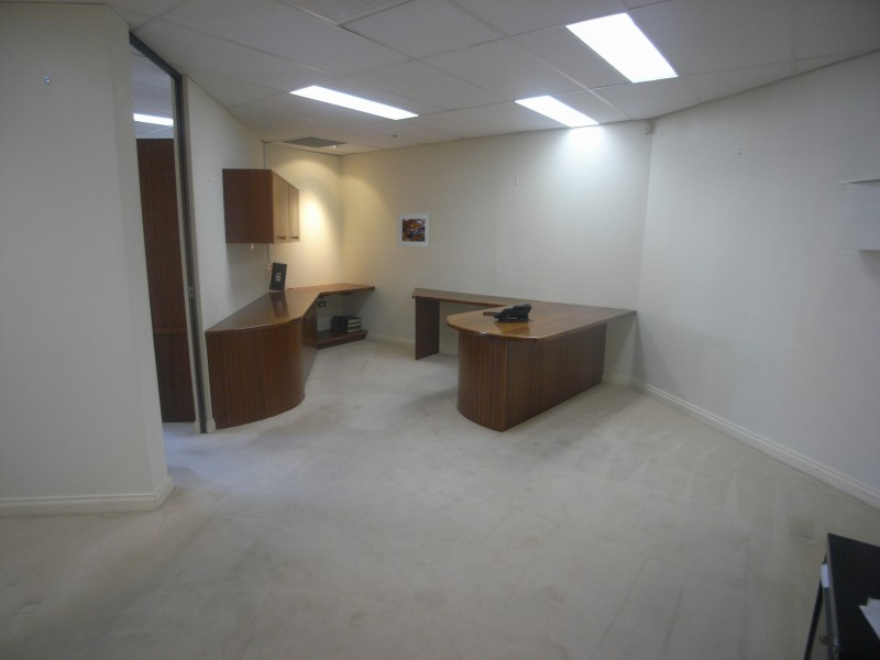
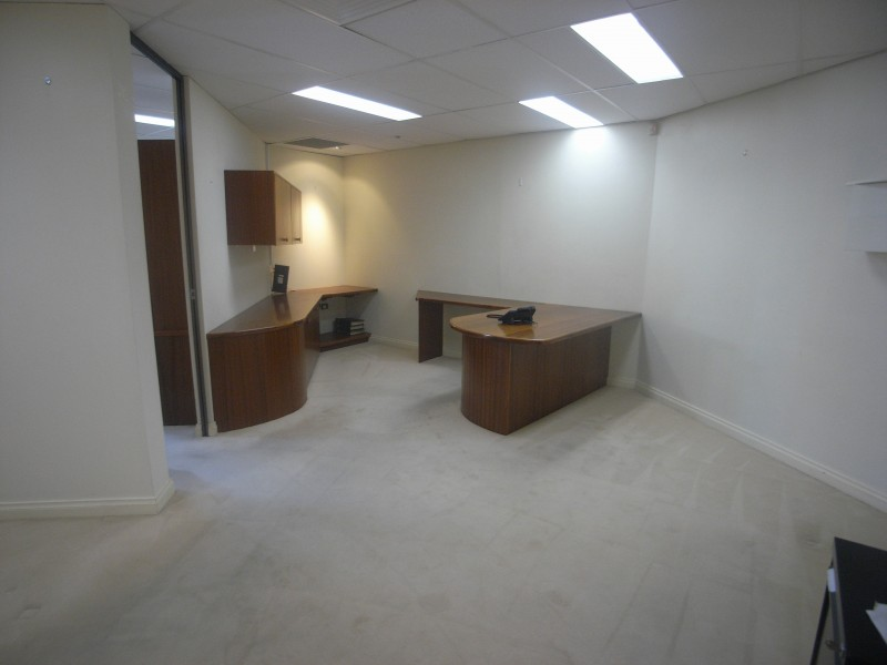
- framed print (414, 230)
